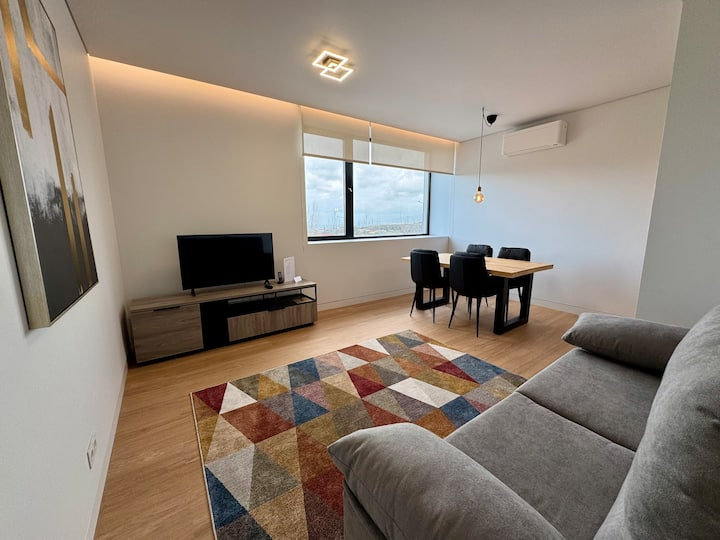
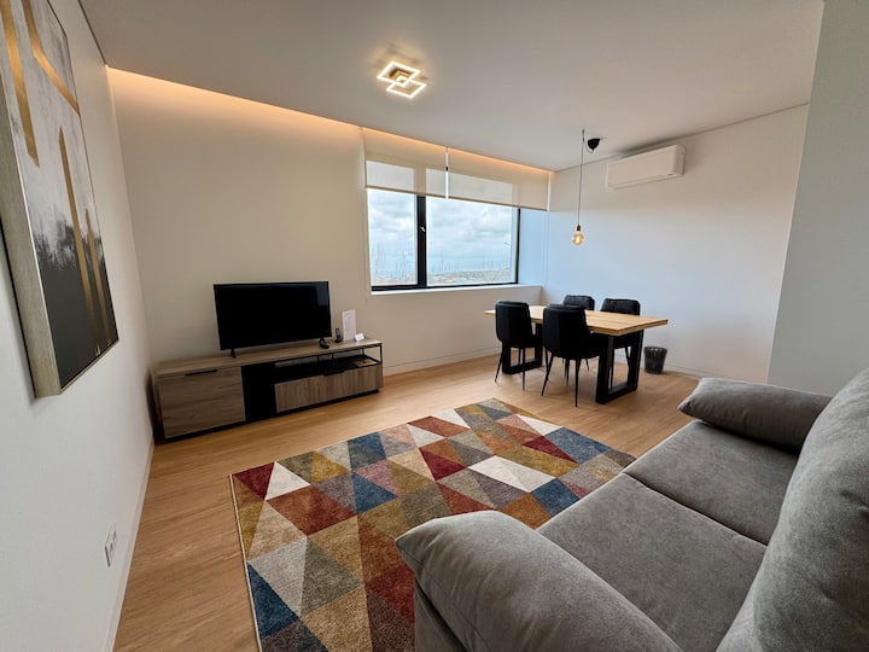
+ wastebasket (654, 360)
